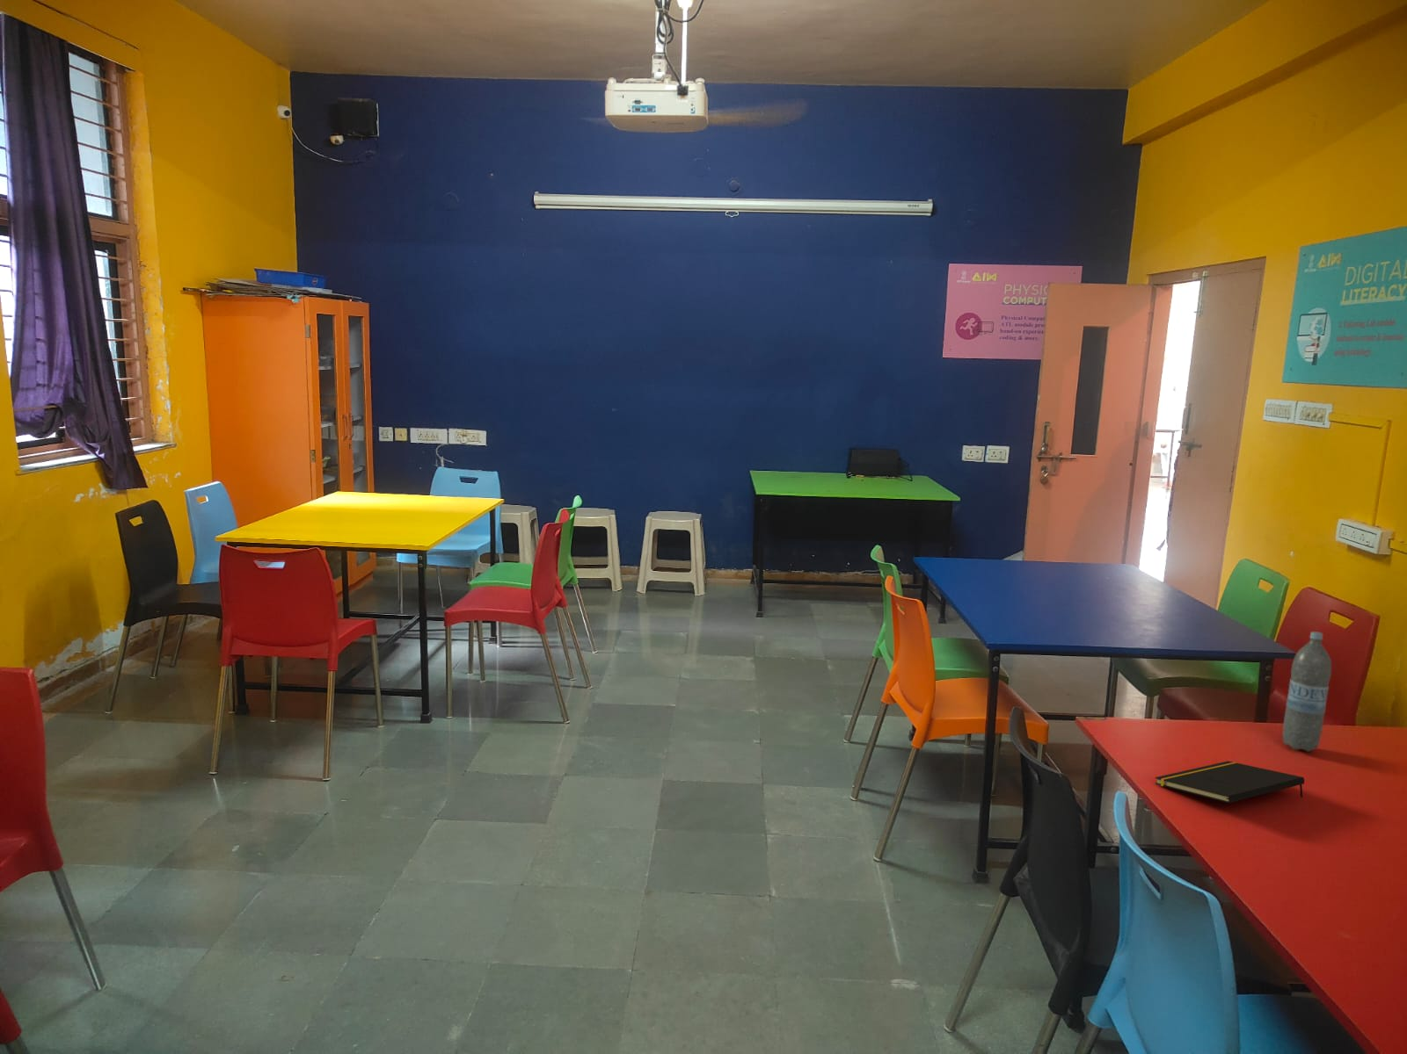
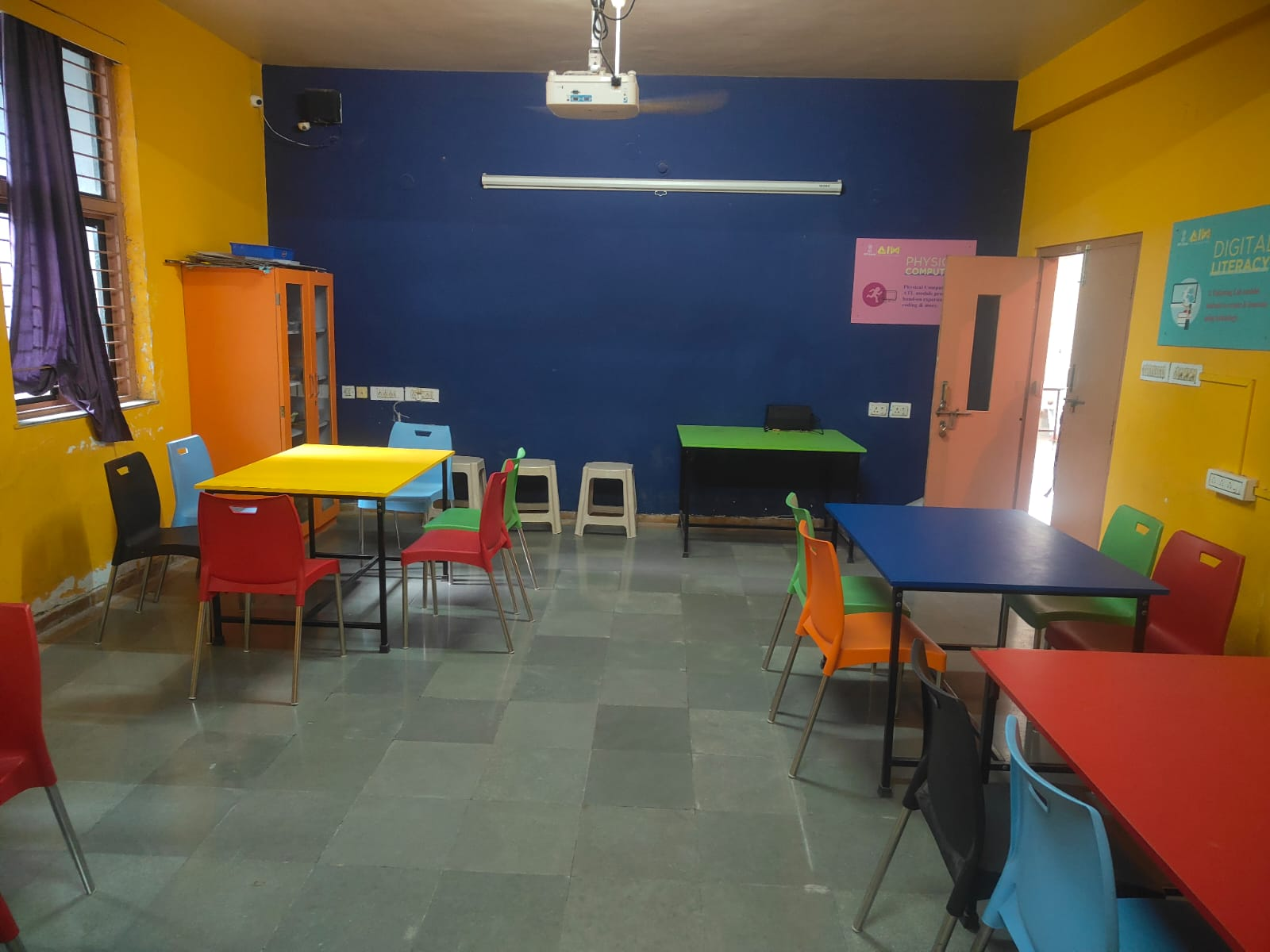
- notepad (1229, 779)
- water bottle (1307, 691)
